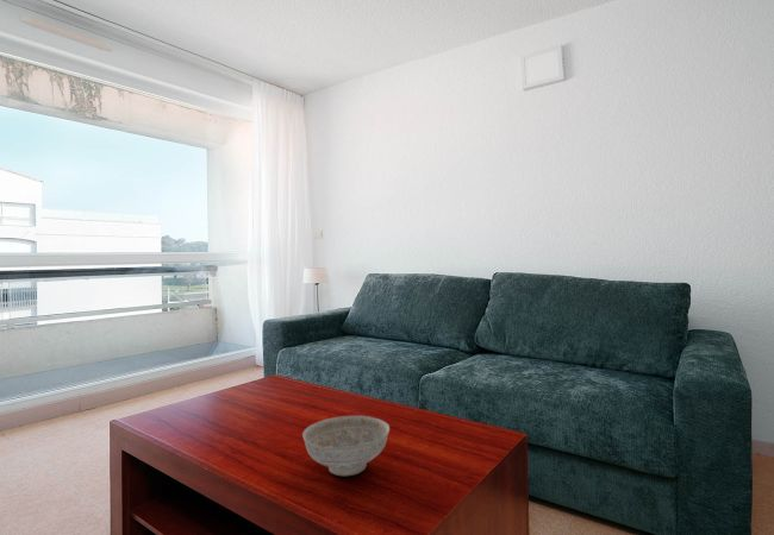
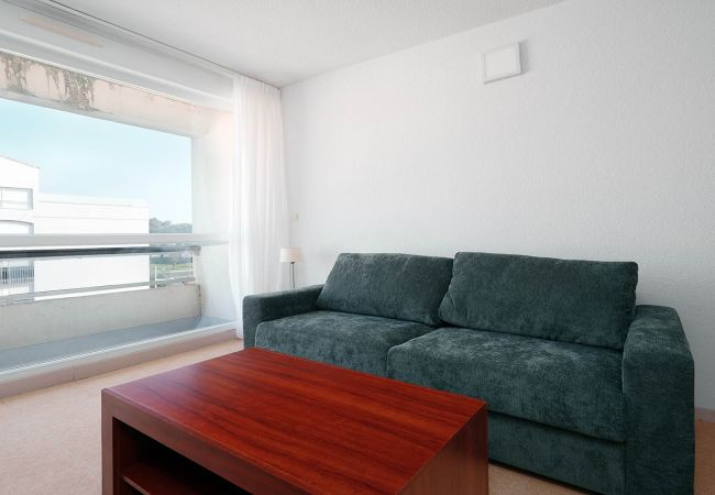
- decorative bowl (347, 447)
